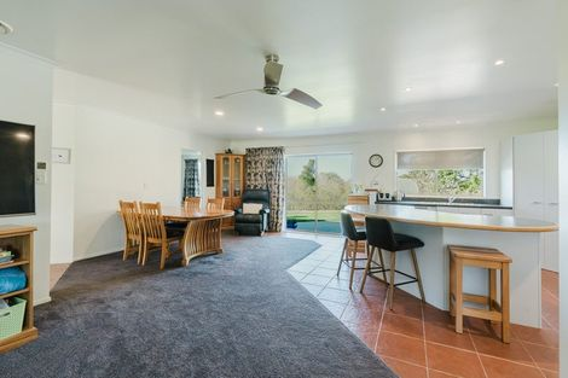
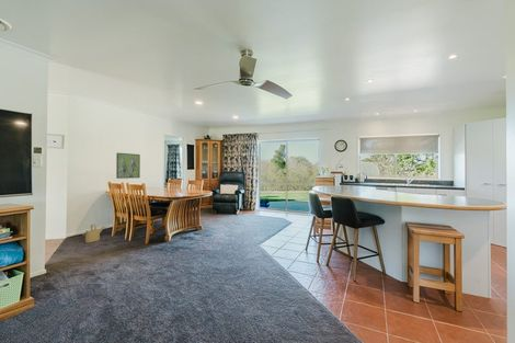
+ watering can (94, 232)
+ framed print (128, 165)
